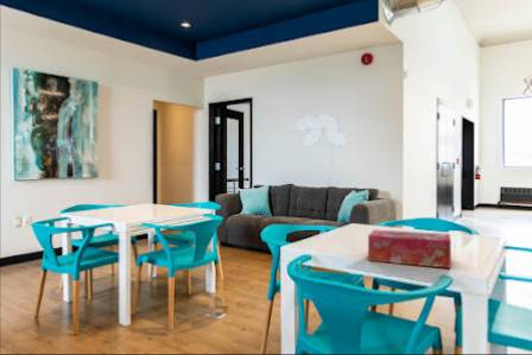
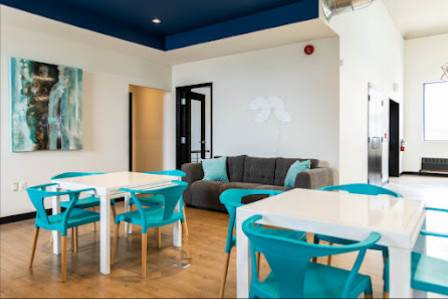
- tissue box (408, 247)
